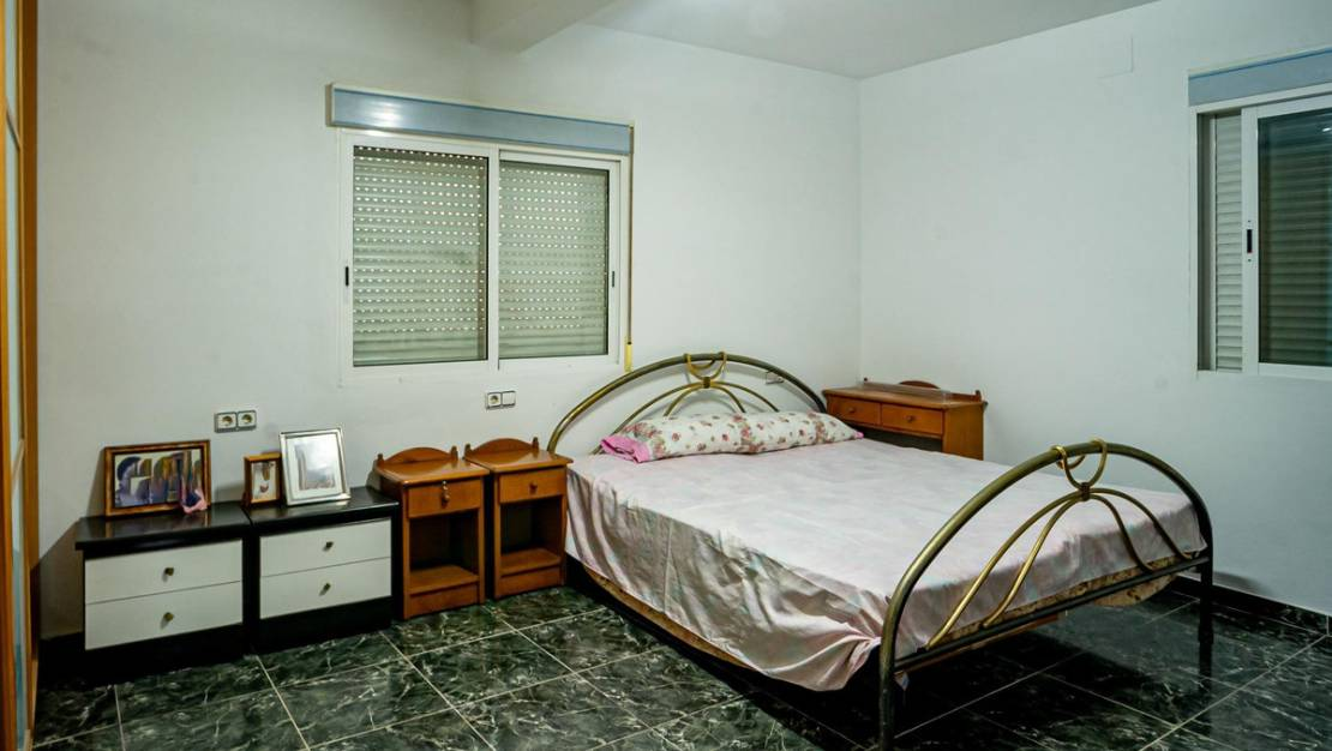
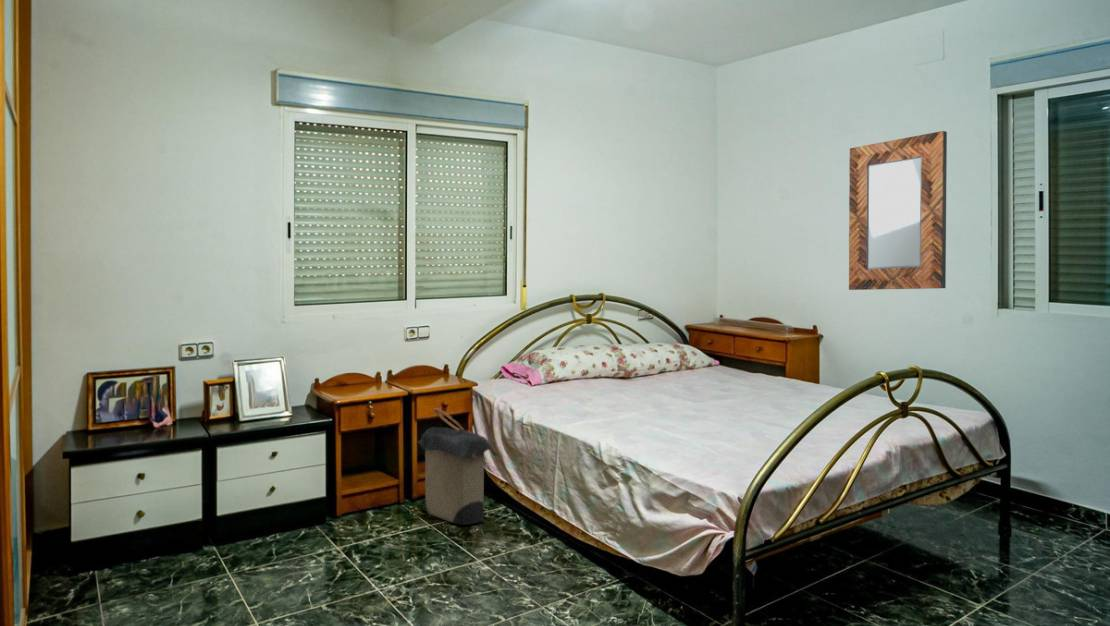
+ home mirror (895, 214)
+ laundry hamper (456, 461)
